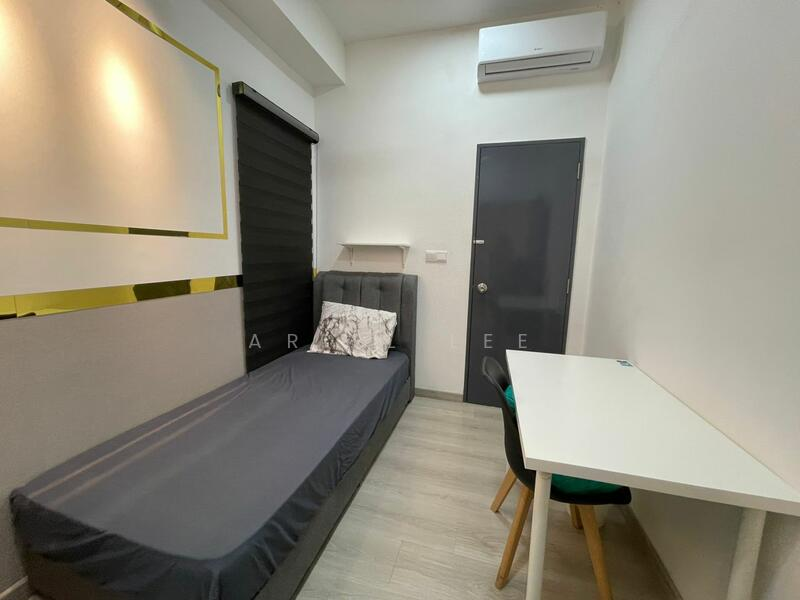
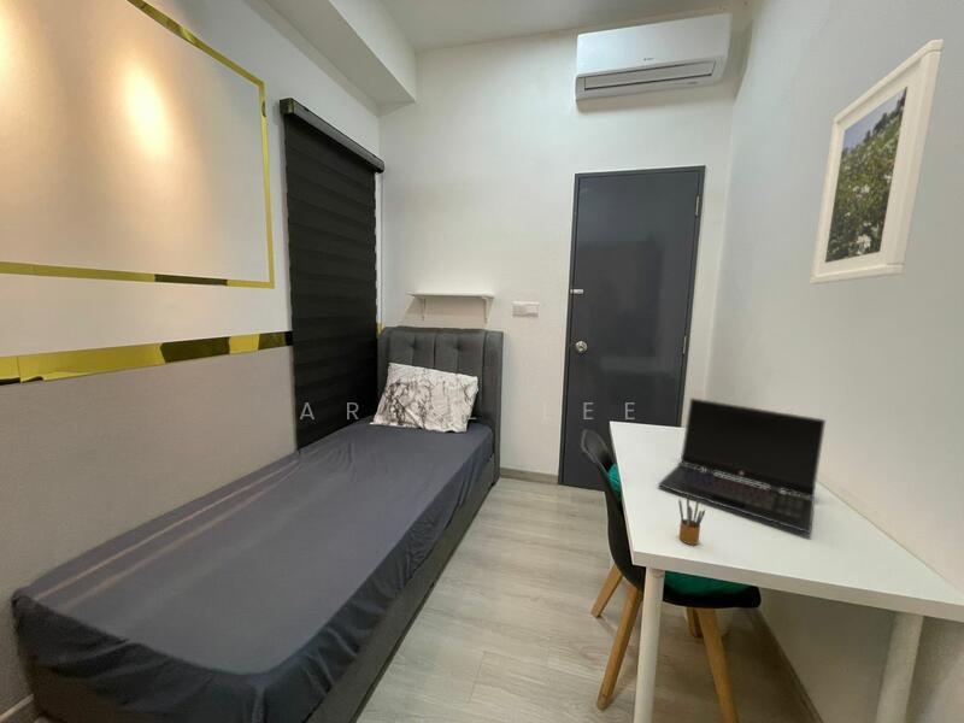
+ laptop computer (739, 454)
+ pencil box (689, 518)
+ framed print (863, 186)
